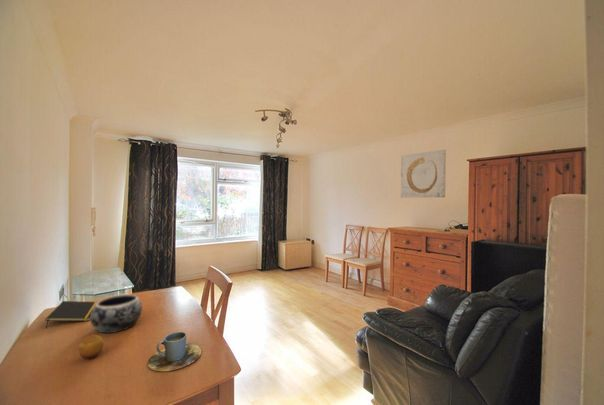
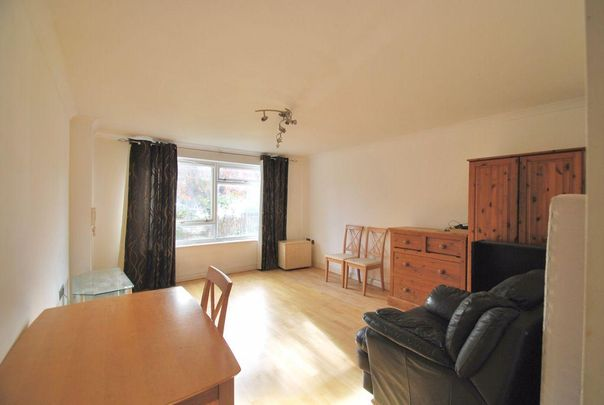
- wall art (421, 175)
- notepad (75, 310)
- cup (175, 346)
- decorative bowl (117, 312)
- fruit (91, 346)
